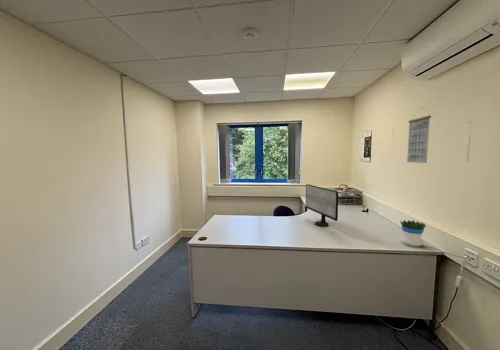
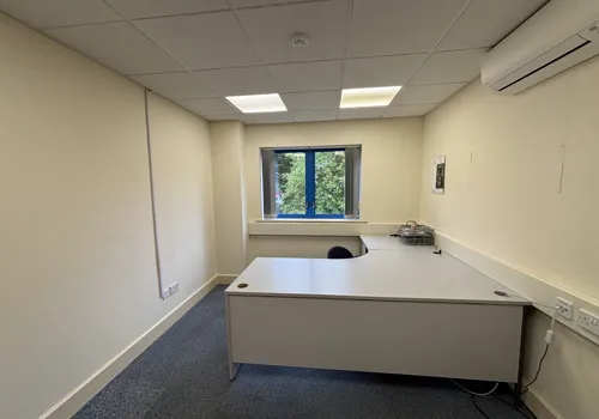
- calendar (418, 135)
- computer monitor (321, 206)
- flowerpot (412, 233)
